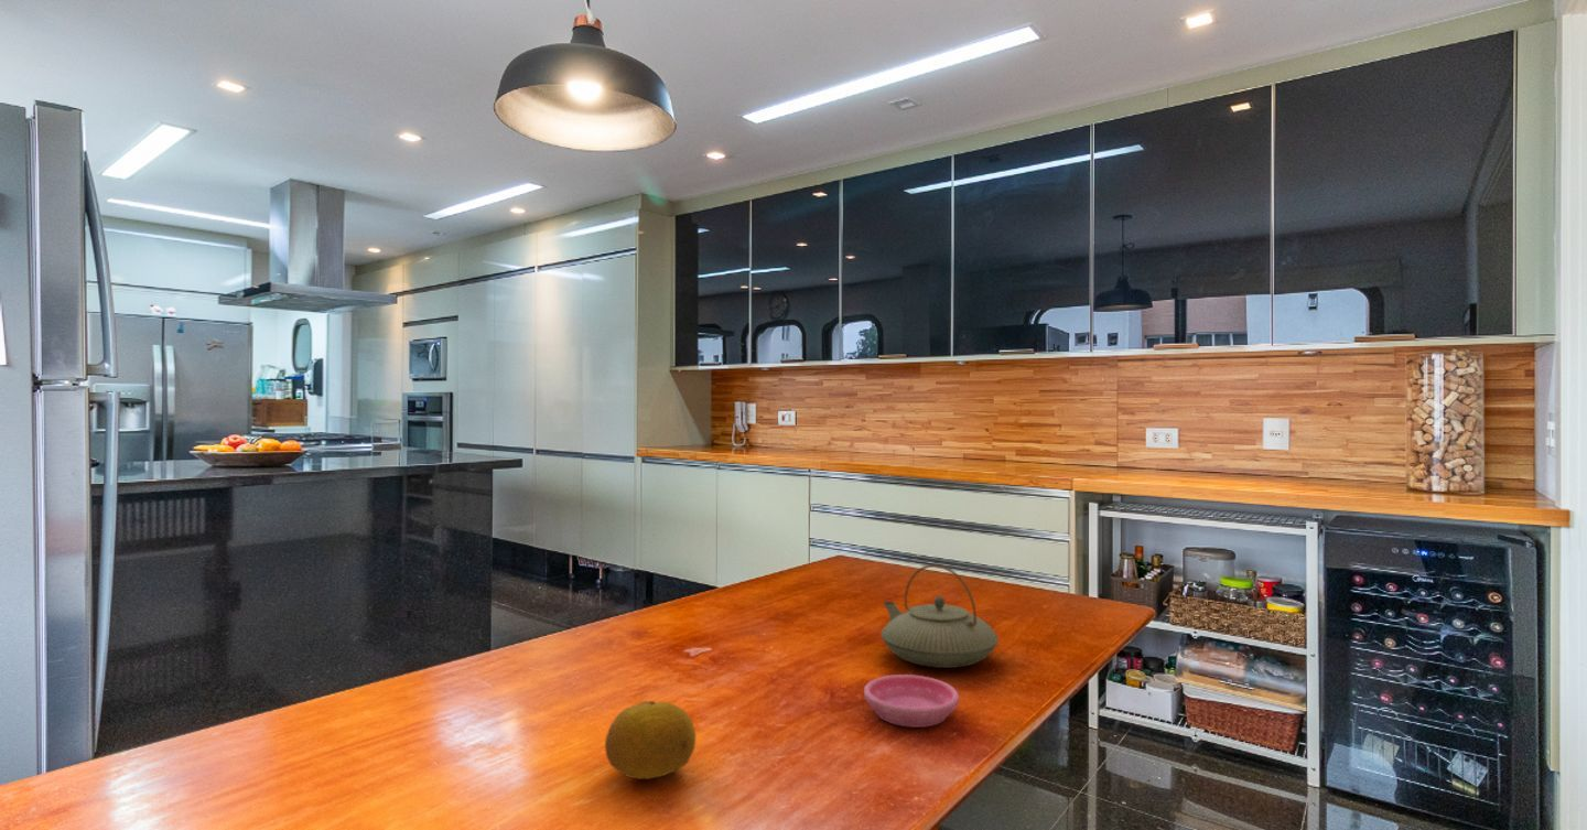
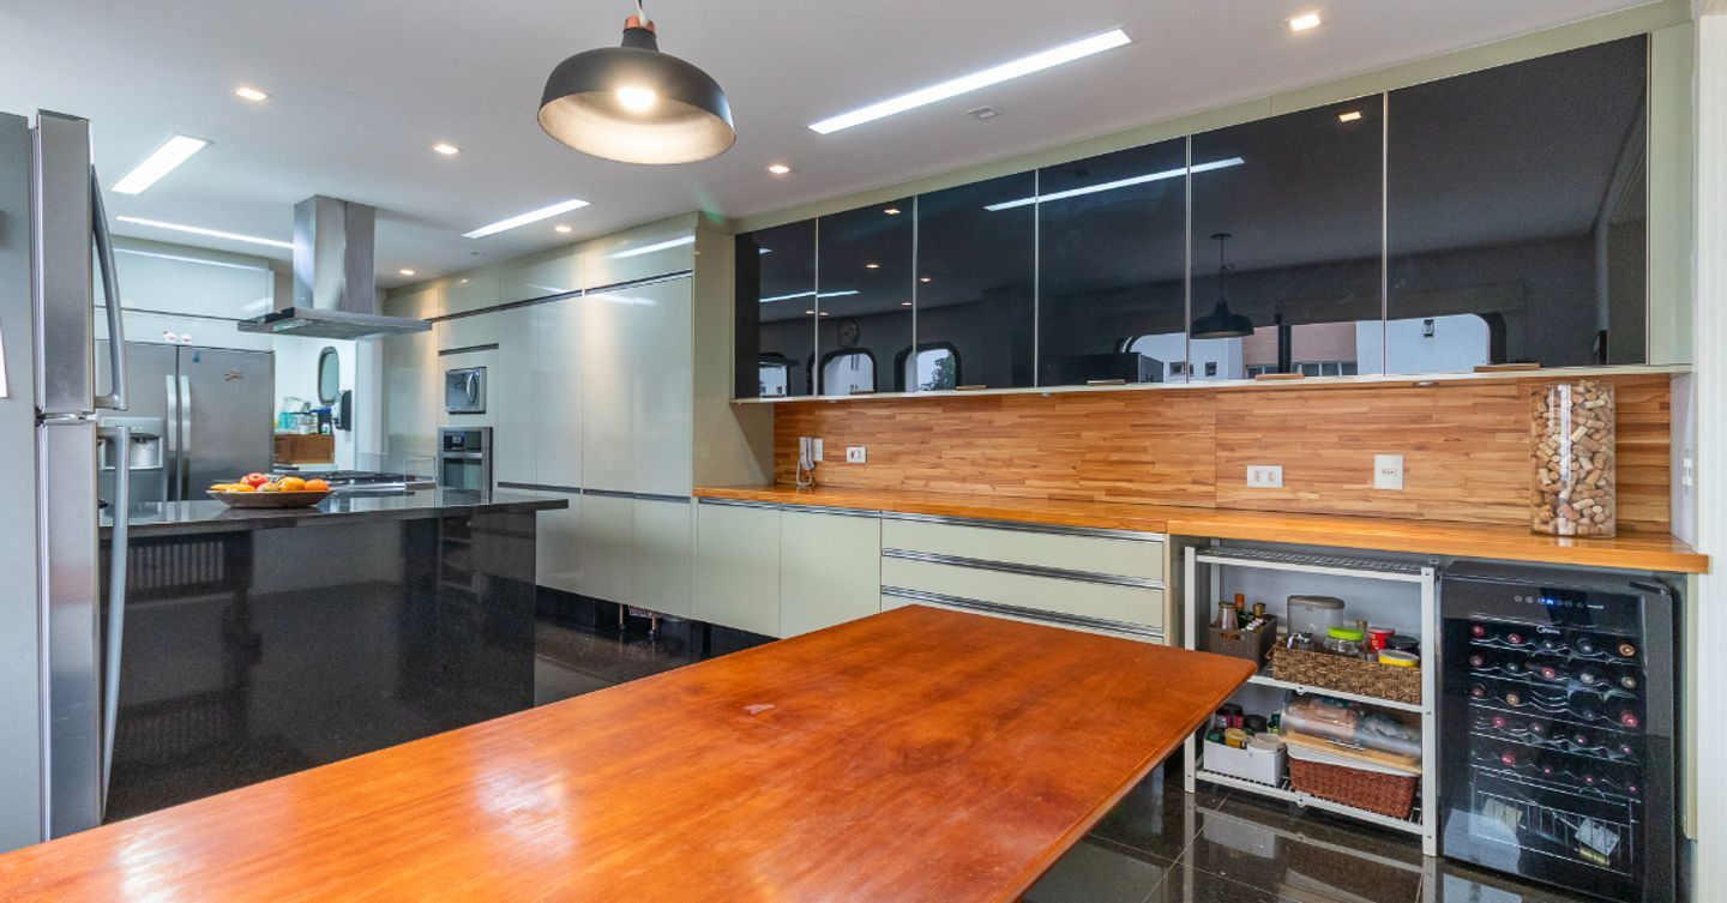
- teapot (932, 608)
- saucer (910, 701)
- fruit (650, 737)
